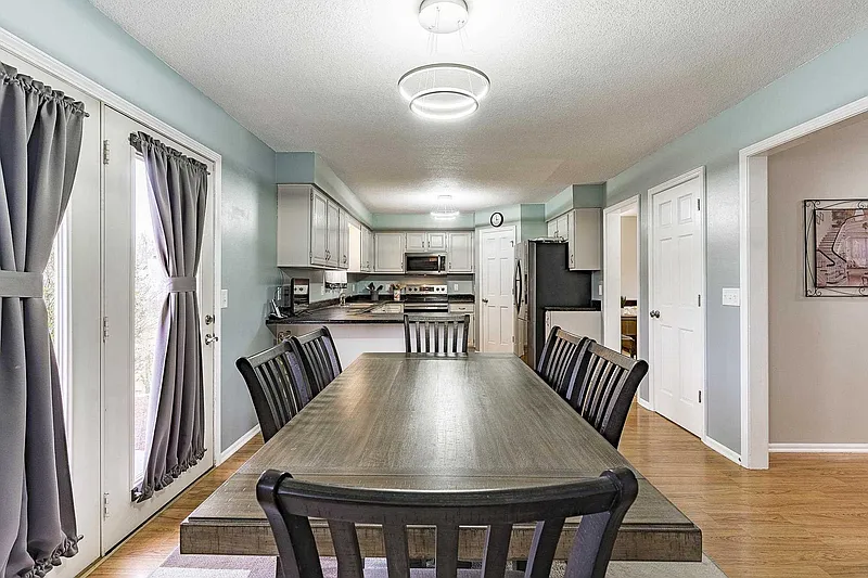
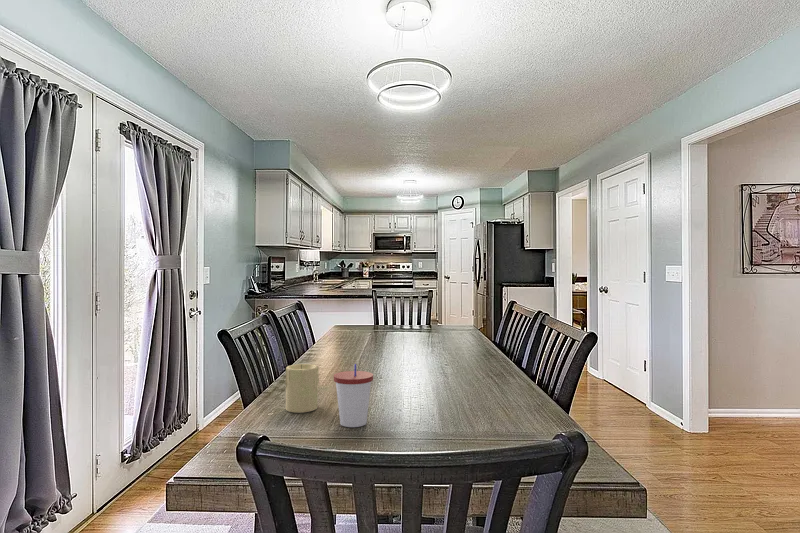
+ cup (353, 392)
+ candle (301, 386)
